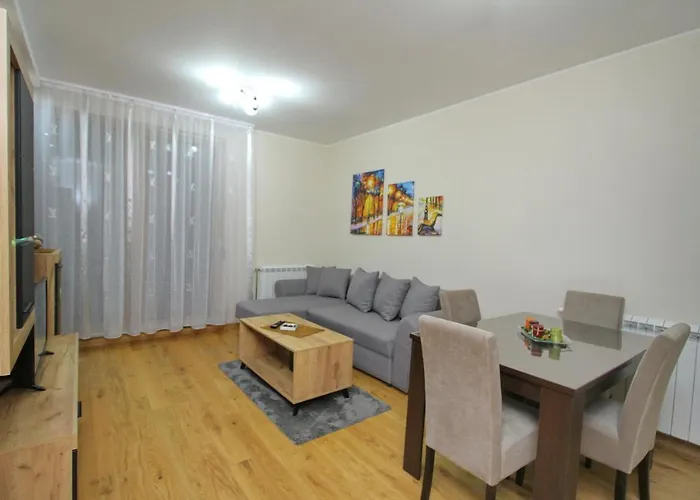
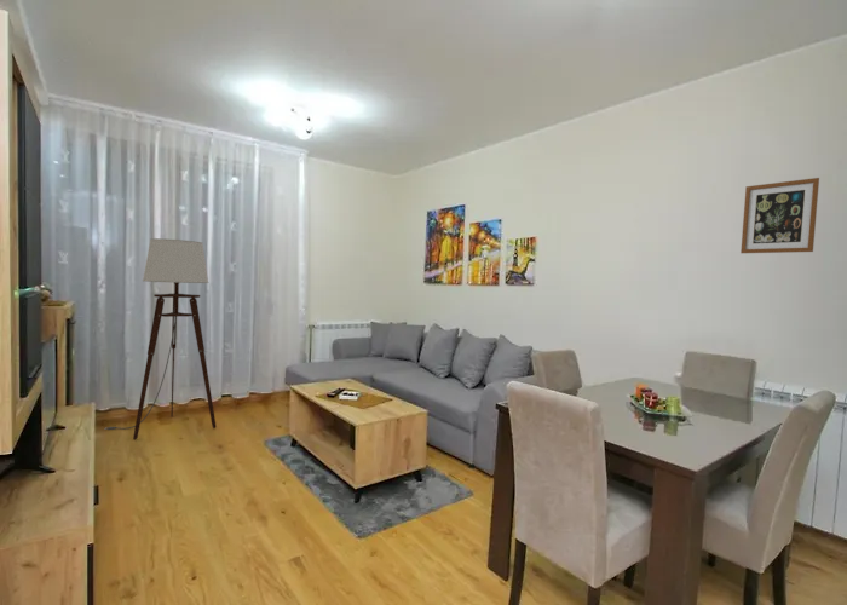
+ floor lamp (157, 334)
+ wall art (777, 217)
